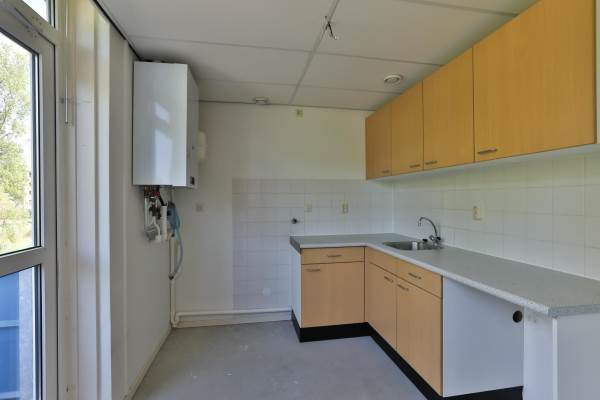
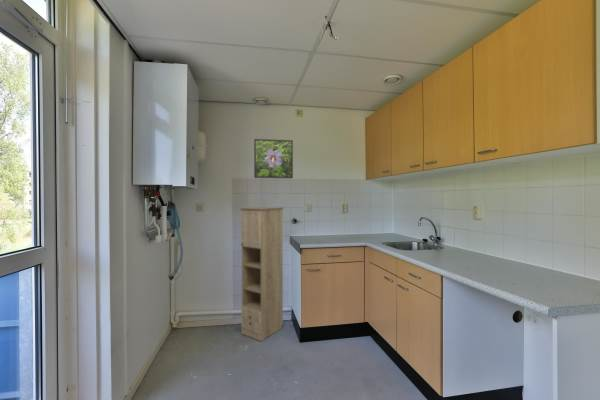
+ storage cabinet (262, 269)
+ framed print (273, 158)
